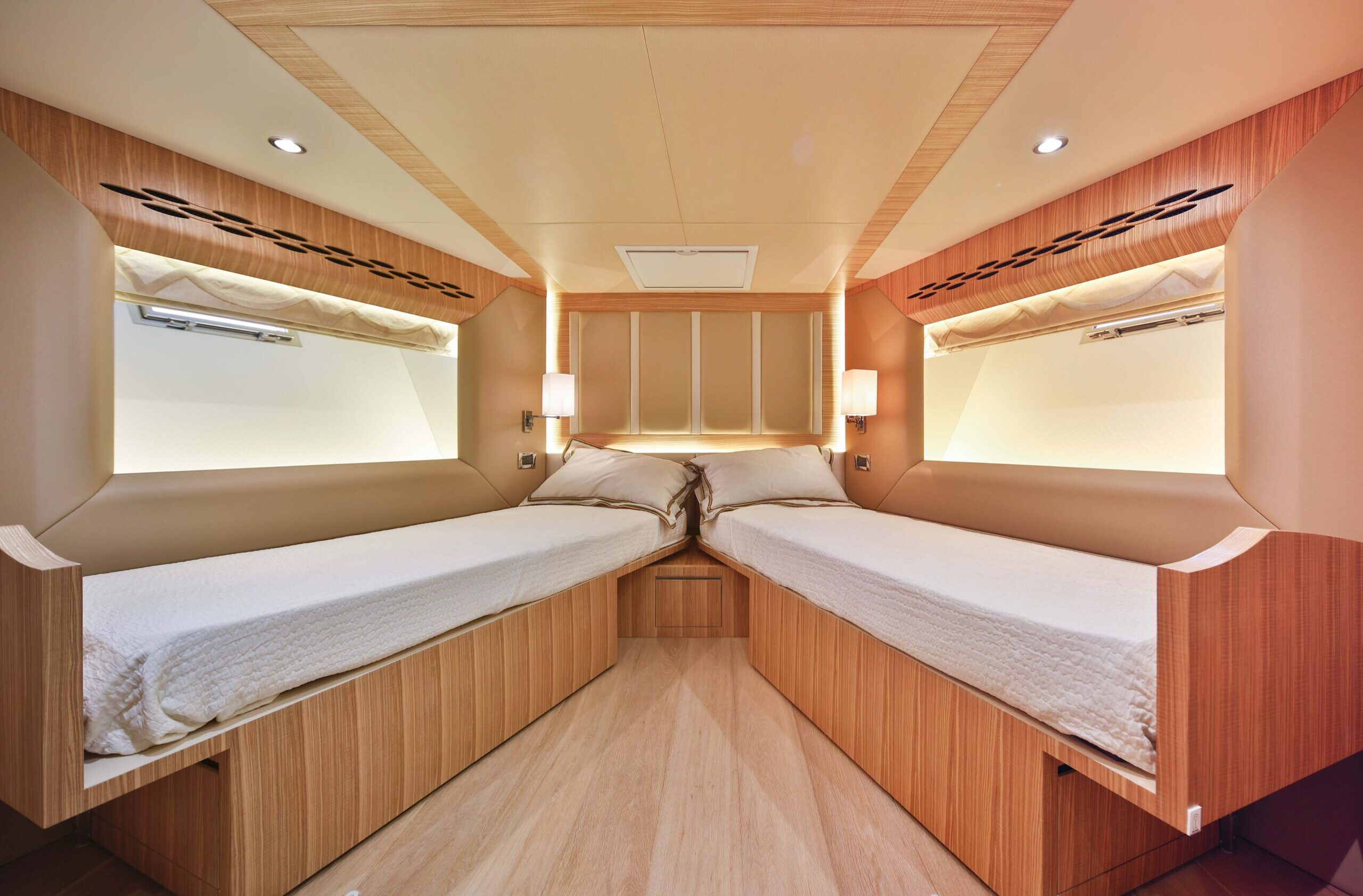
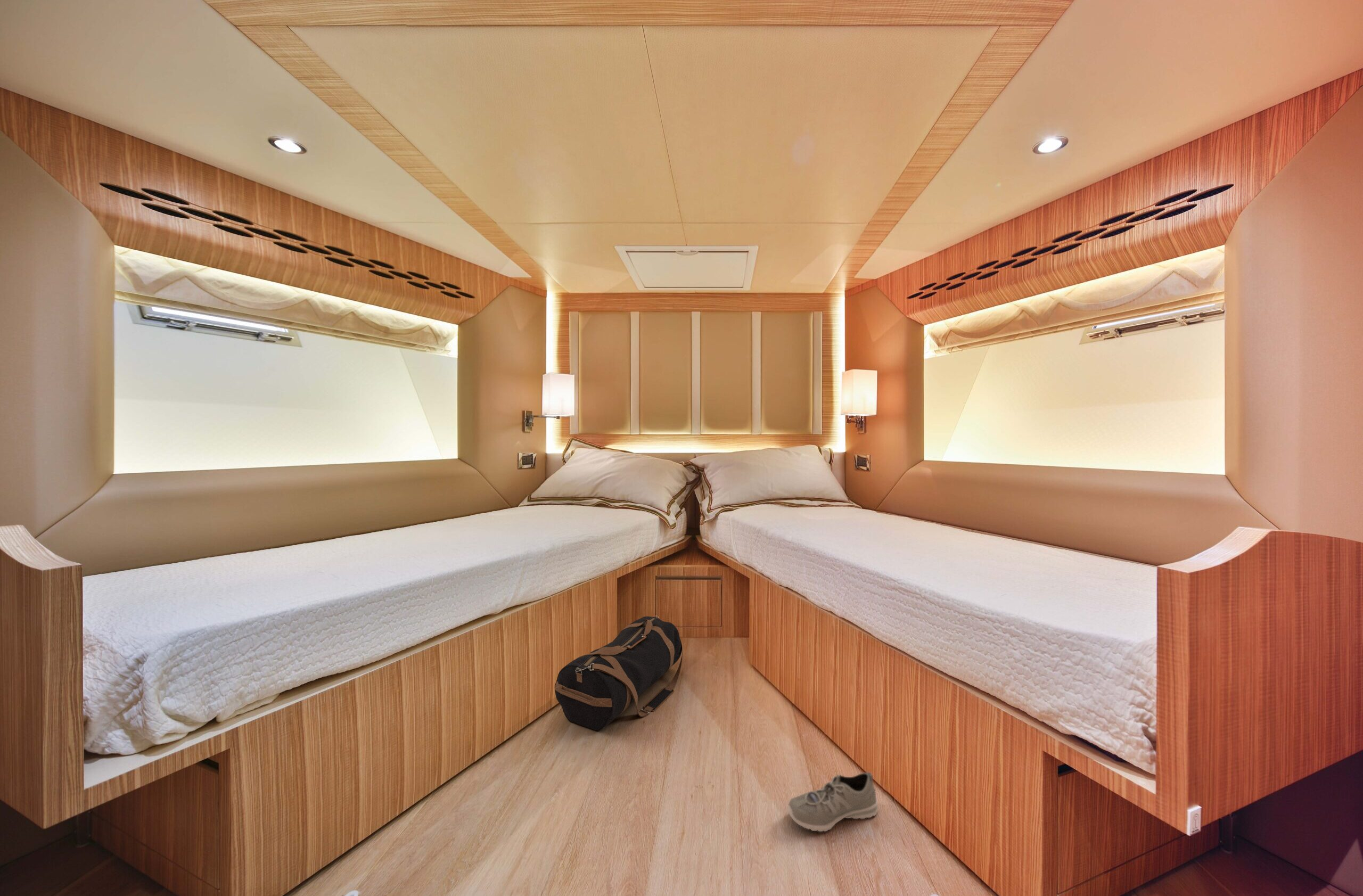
+ sneaker (831, 794)
+ duffel bag (628, 663)
